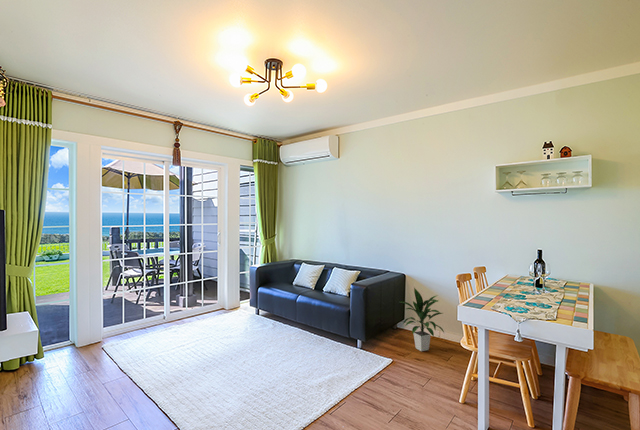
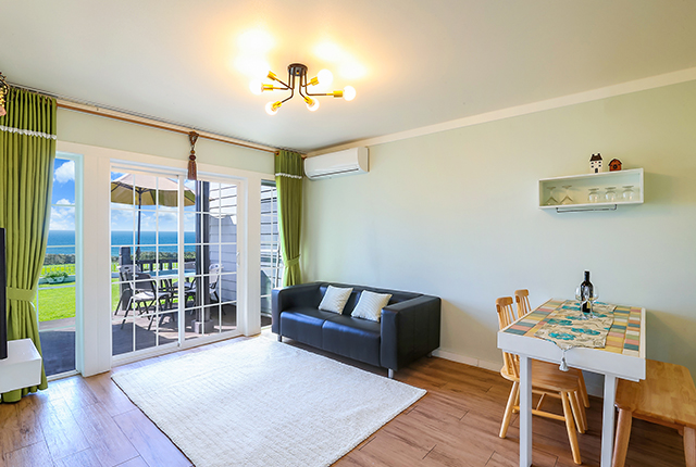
- indoor plant (423, 319)
